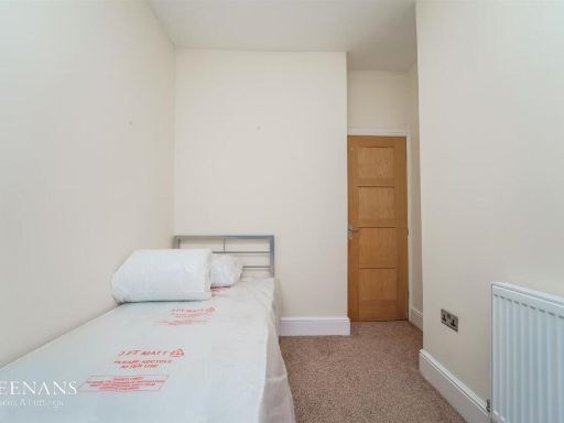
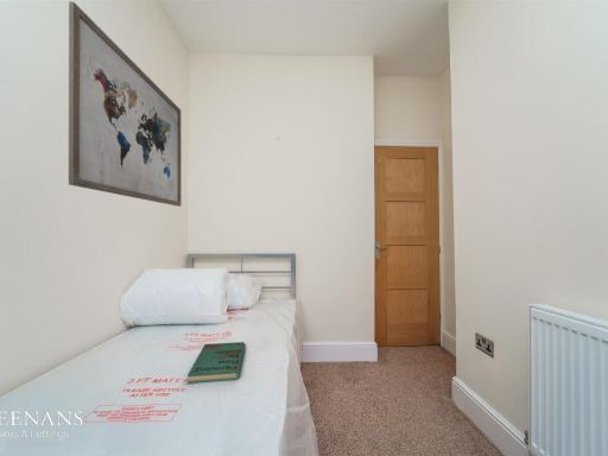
+ wall art (142, 135)
+ book (220, 360)
